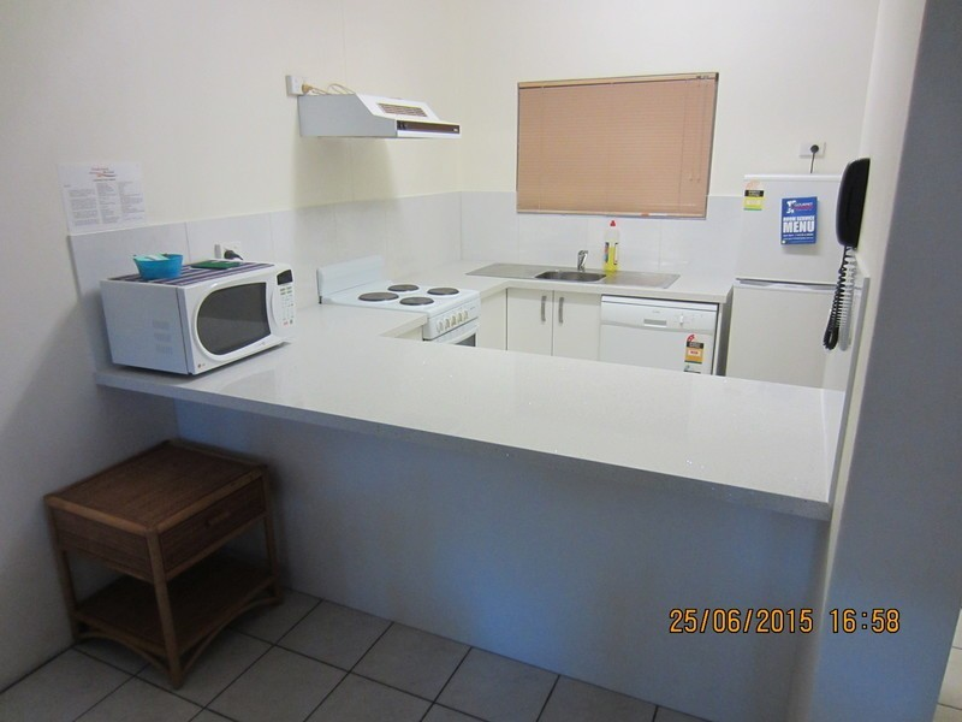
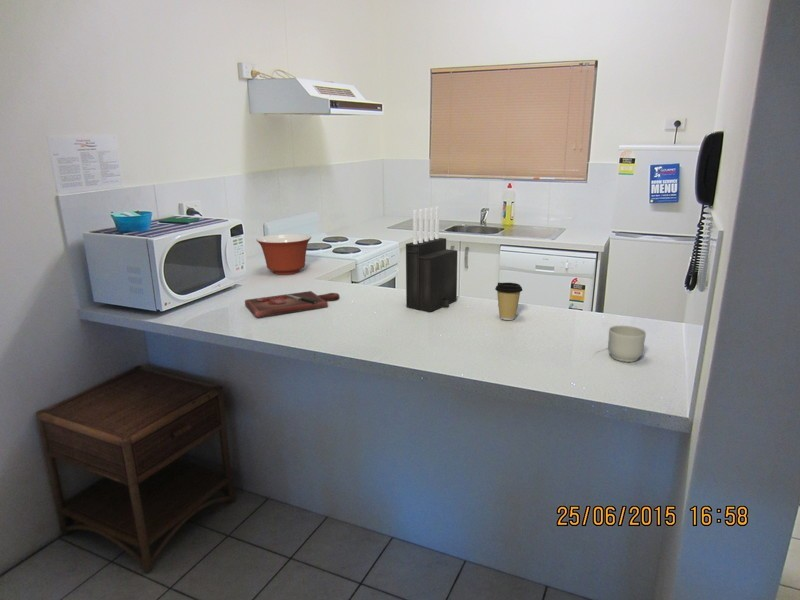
+ mug (627, 342)
+ mixing bowl (285, 254)
+ coffee cup (508, 300)
+ knife block (434, 257)
+ cutting board (289, 301)
